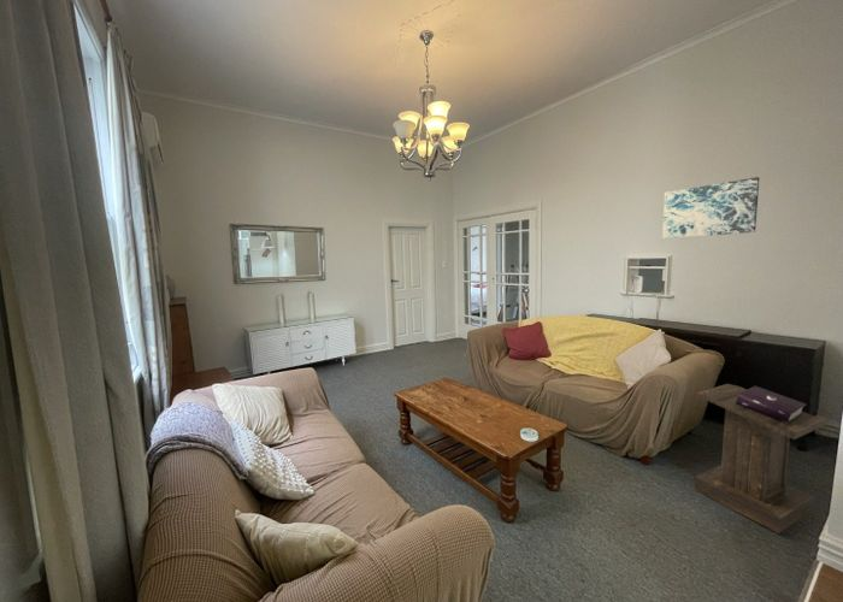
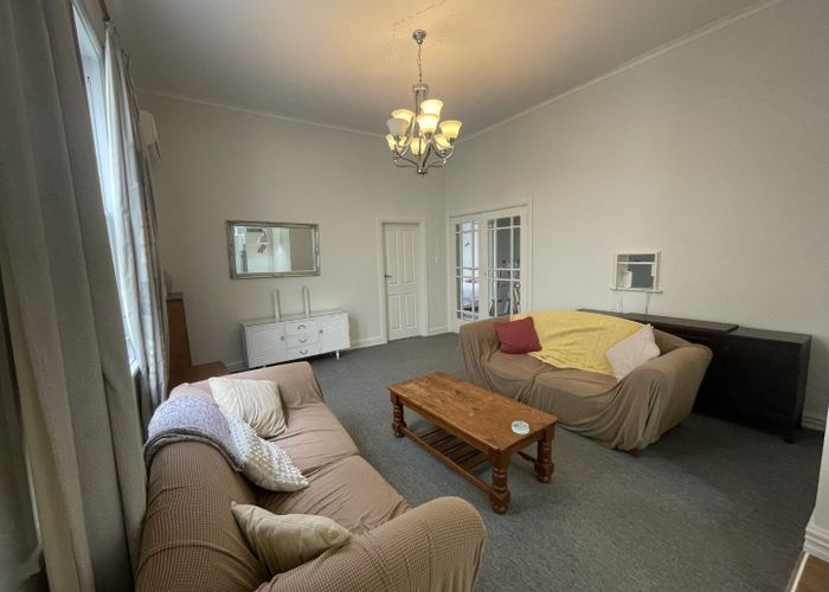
- wall art (706, 211)
- lectern (753, 445)
